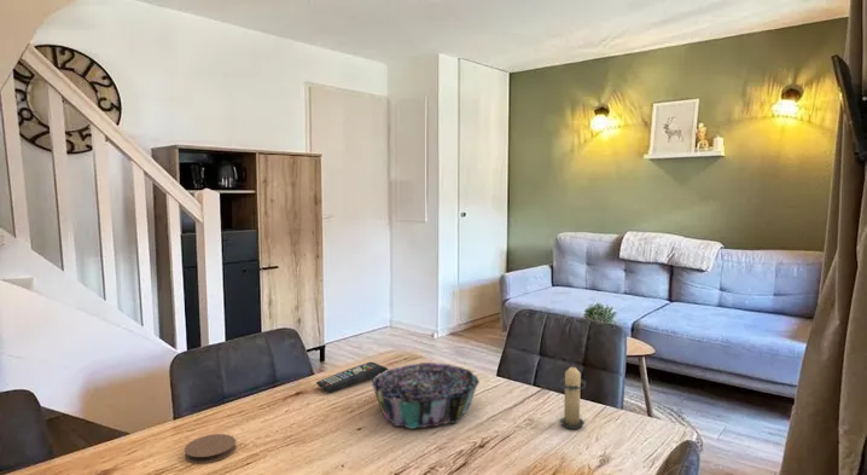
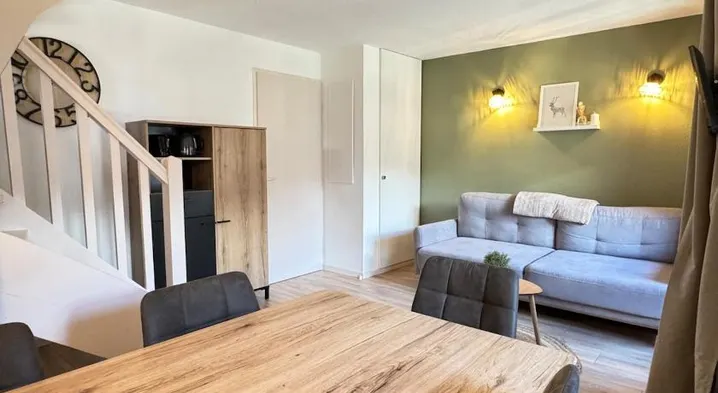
- coaster (210, 447)
- remote control (354, 376)
- candle (572, 394)
- decorative bowl (425, 395)
